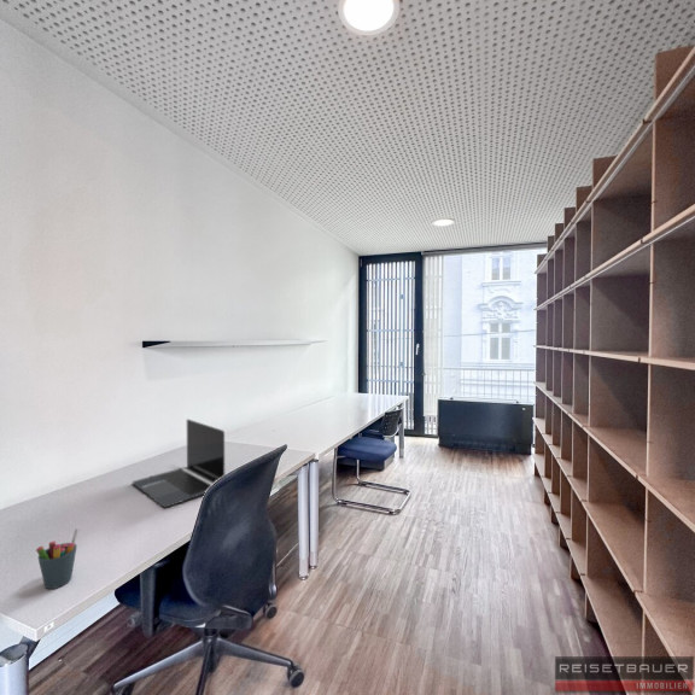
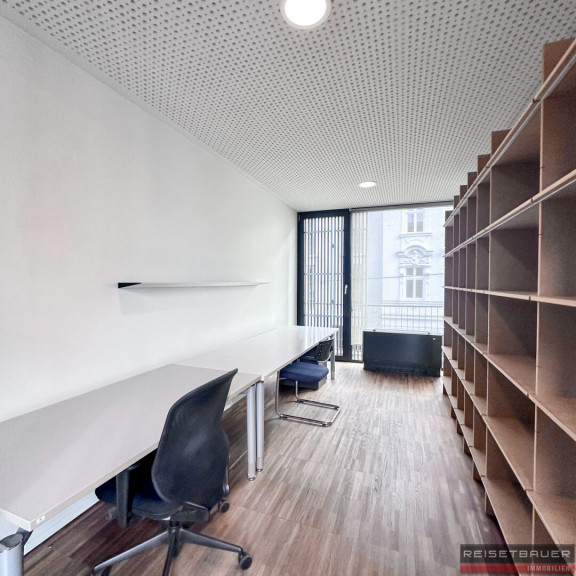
- laptop (187, 457)
- pen holder (58, 557)
